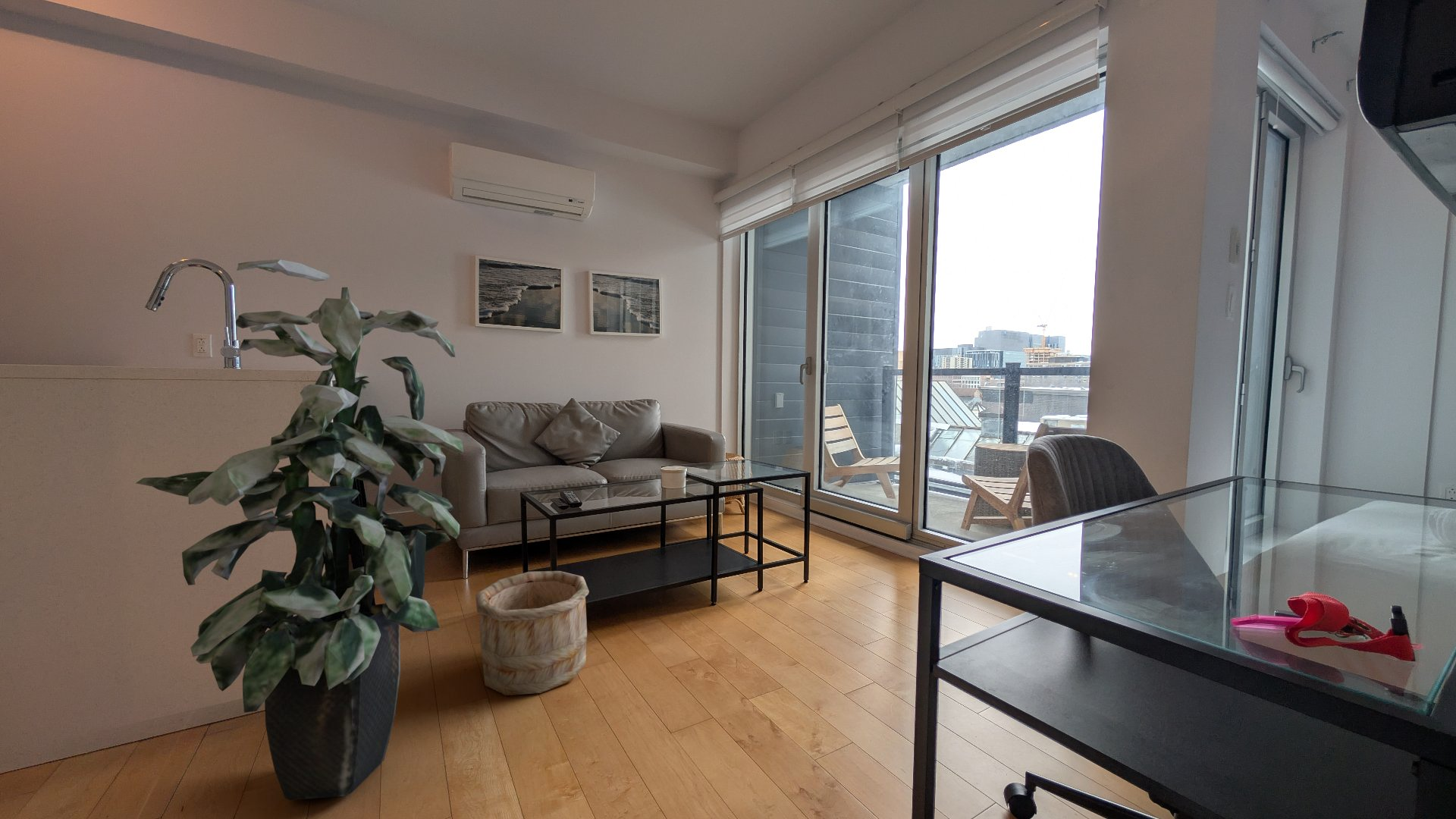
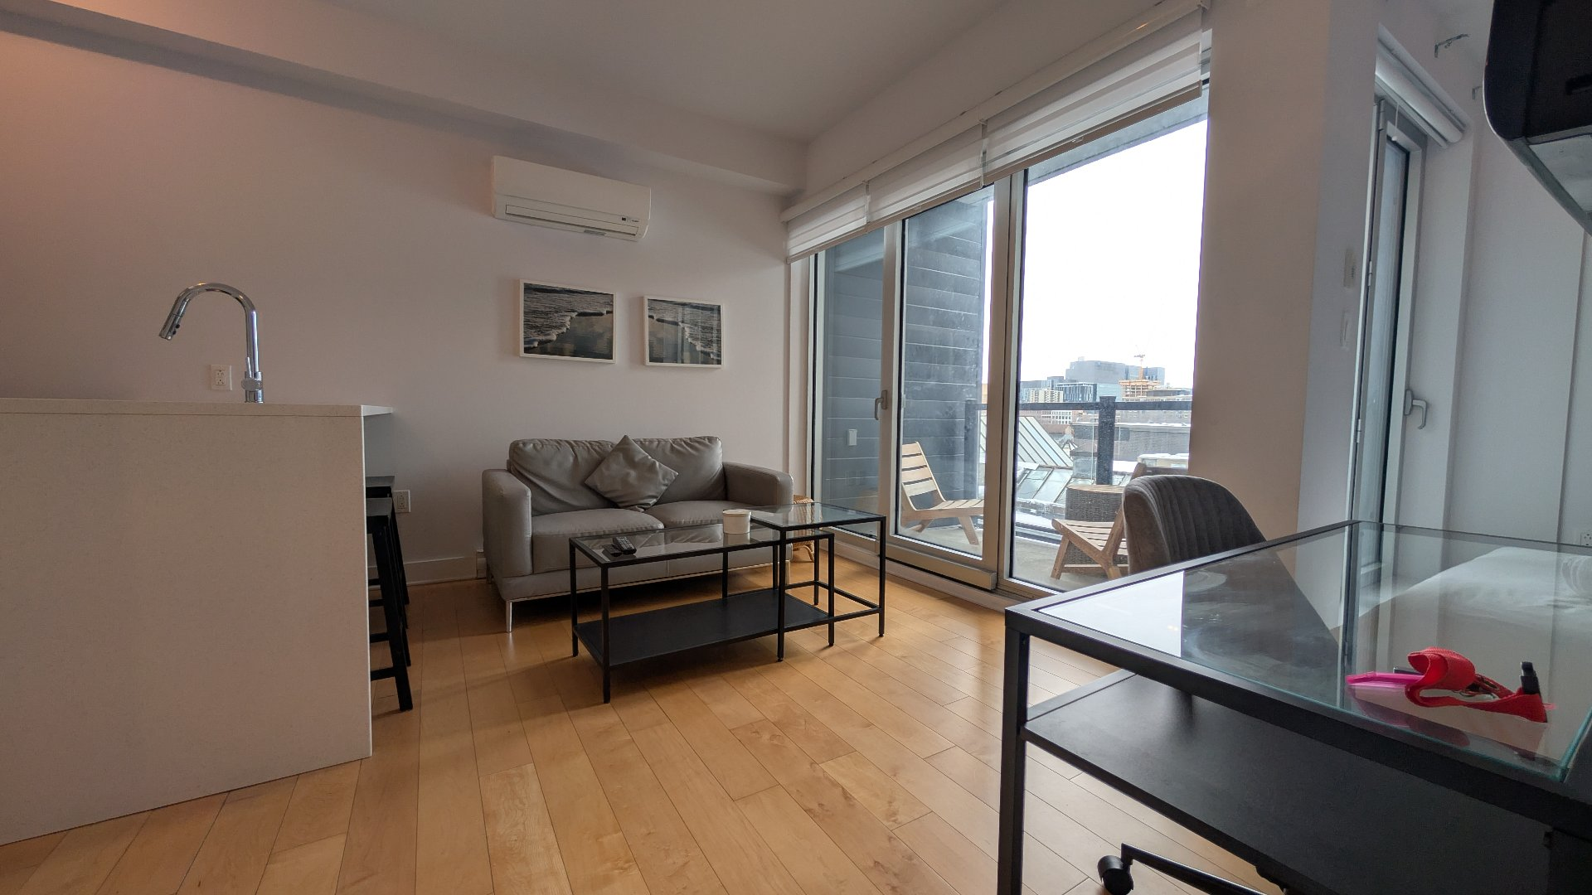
- indoor plant (326, 523)
- wooden bucket (534, 629)
